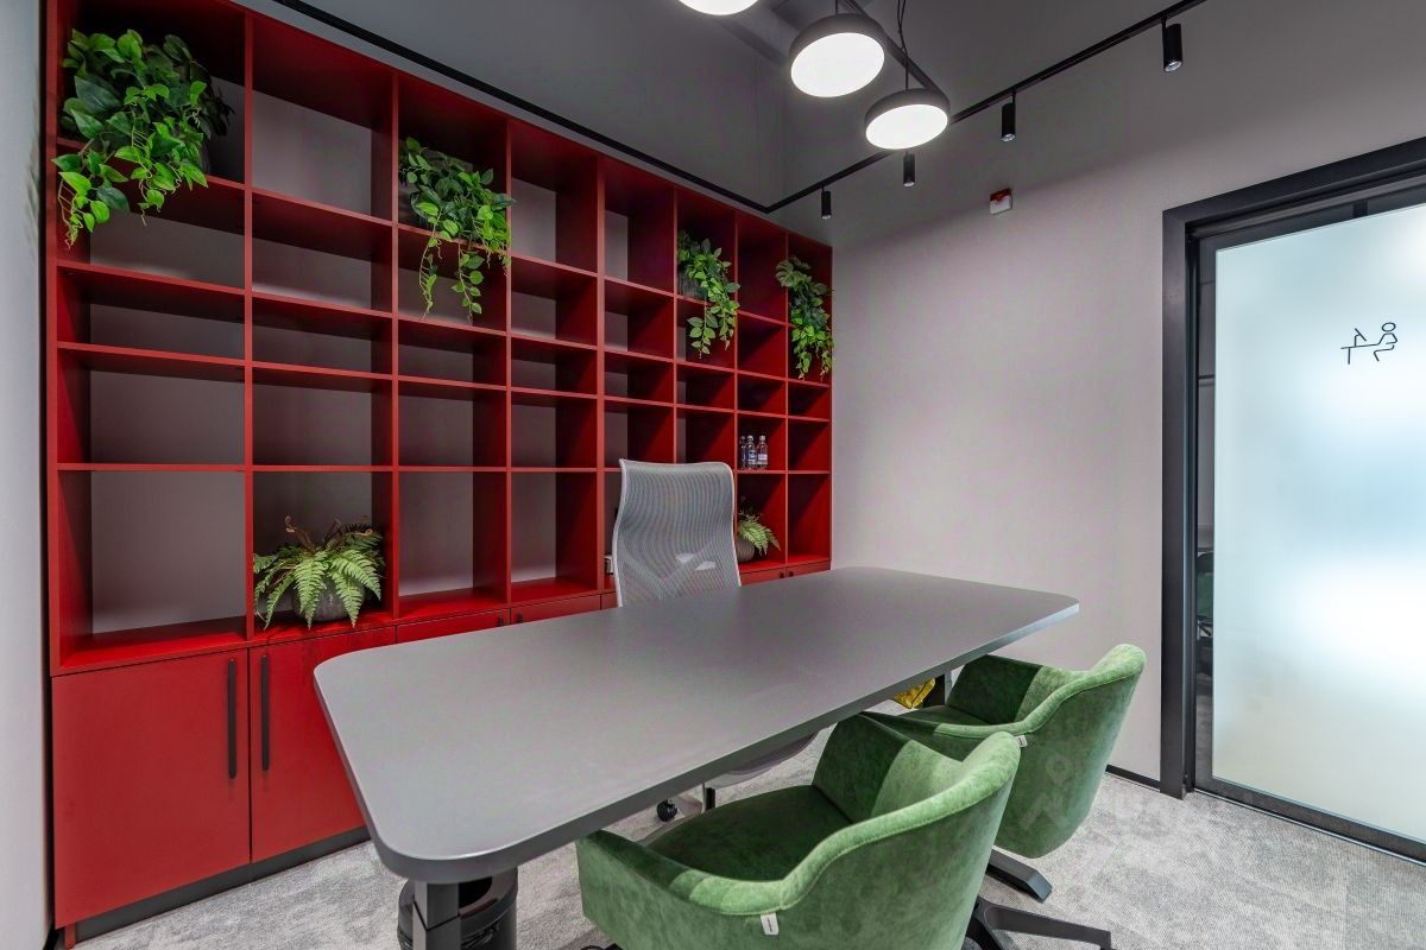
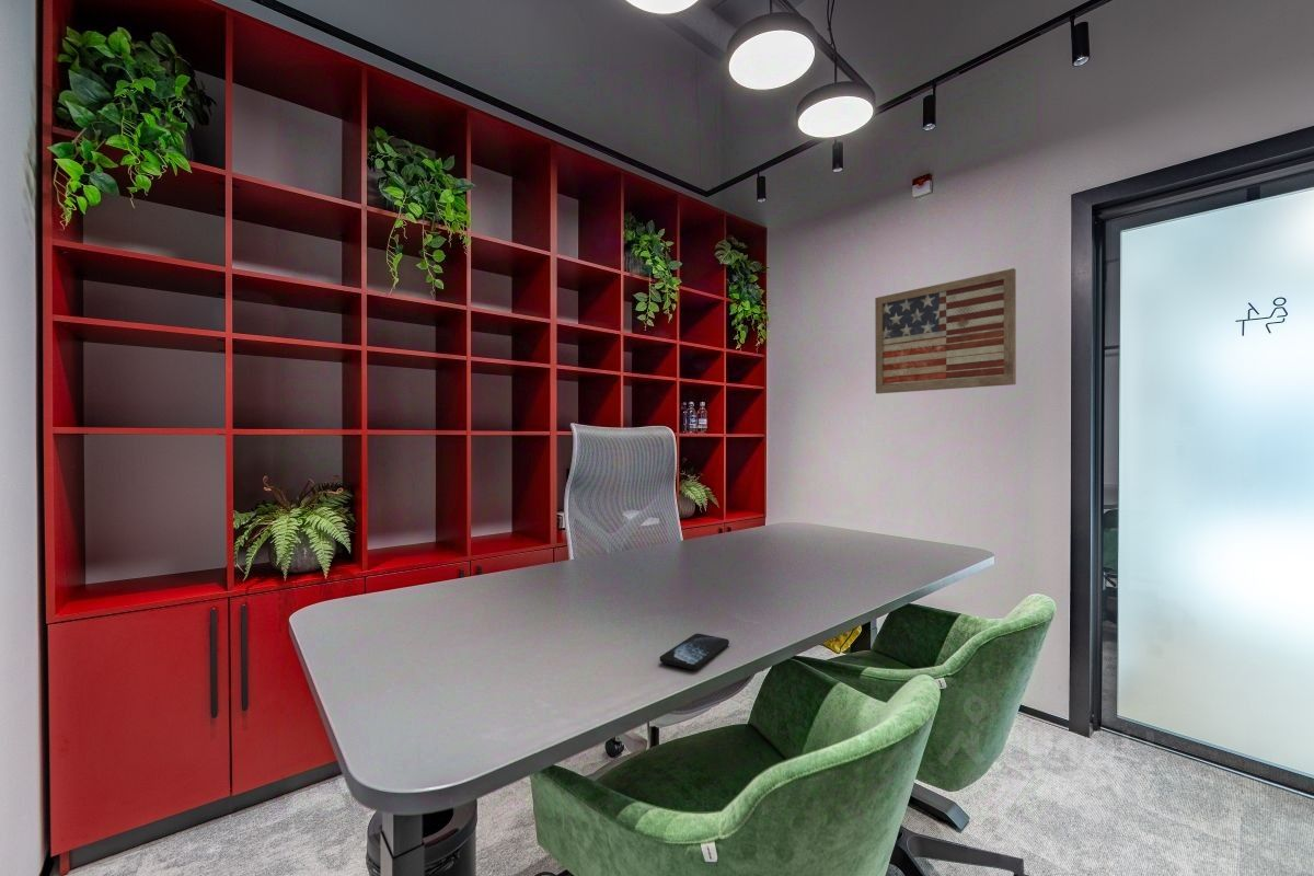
+ smartphone (695, 649)
+ wall art (938, 336)
